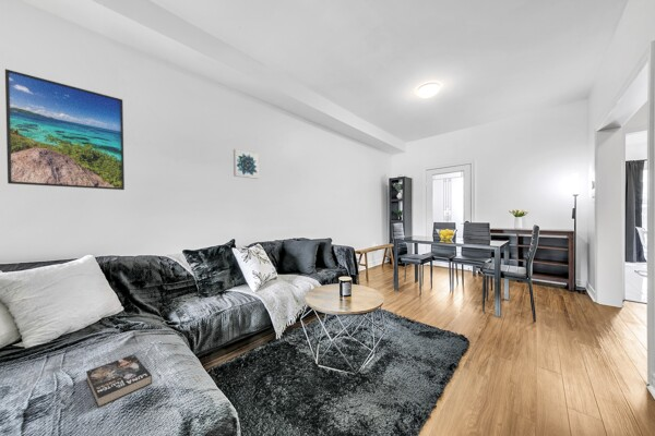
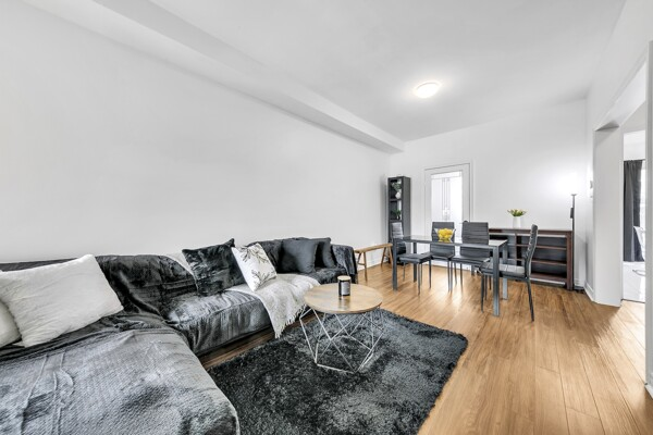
- wall art (246, 164)
- book (118, 377)
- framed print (71, 136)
